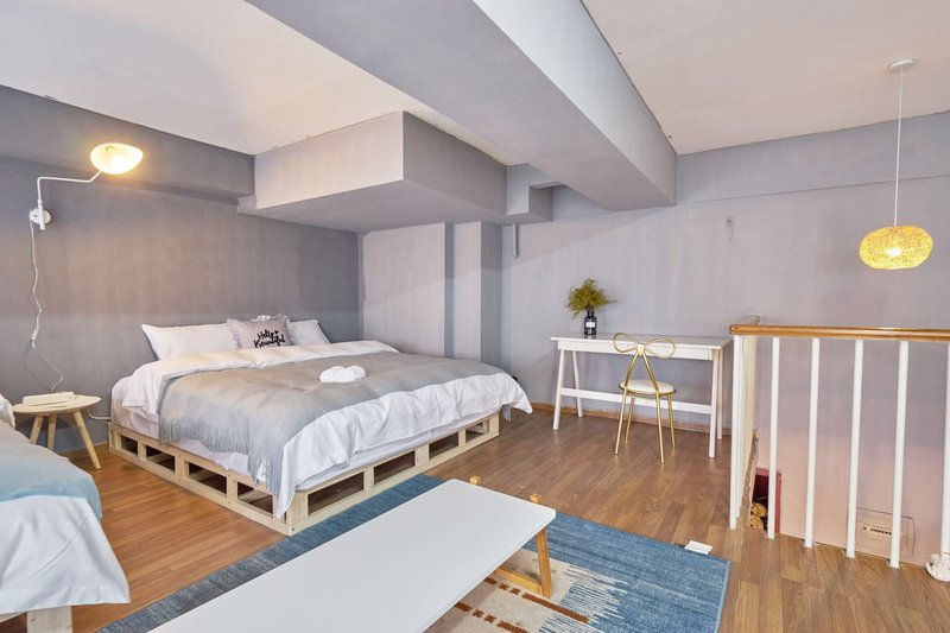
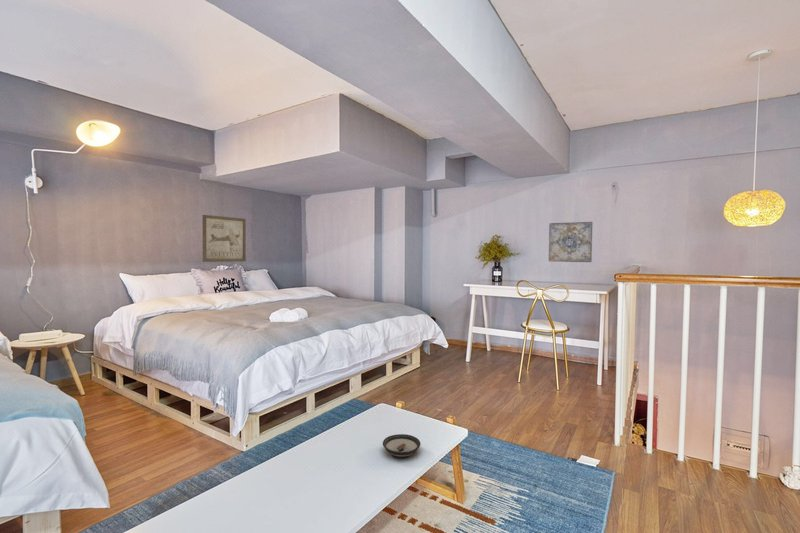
+ wall art (225, 239)
+ wall art (569, 242)
+ saucer (401, 447)
